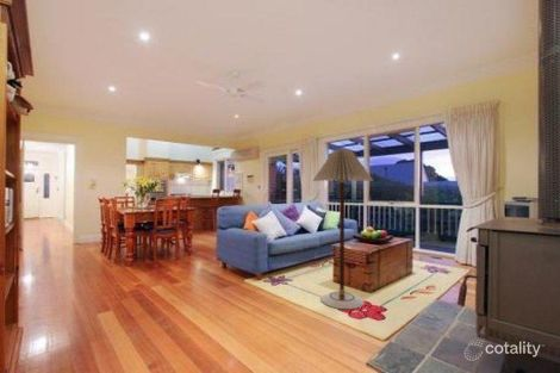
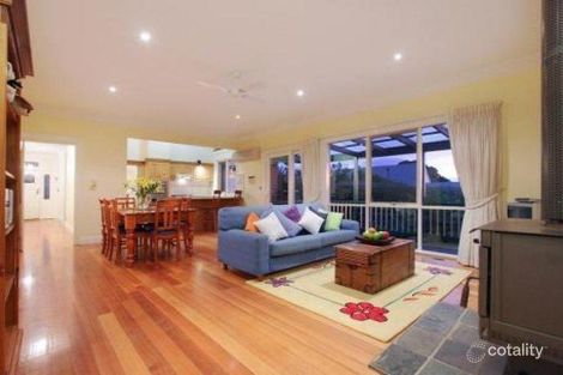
- floor lamp (342, 224)
